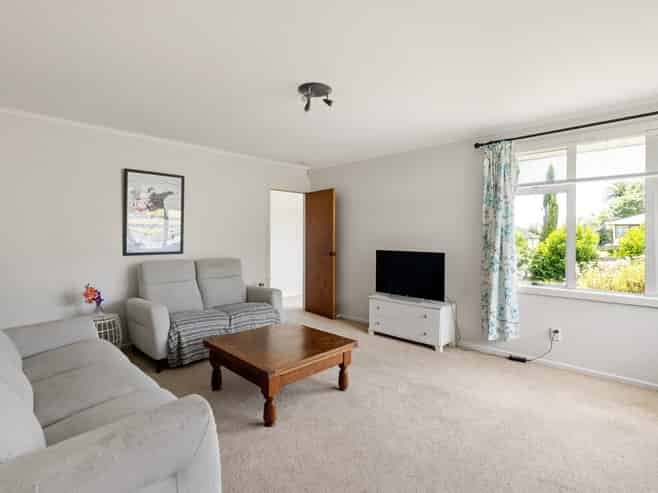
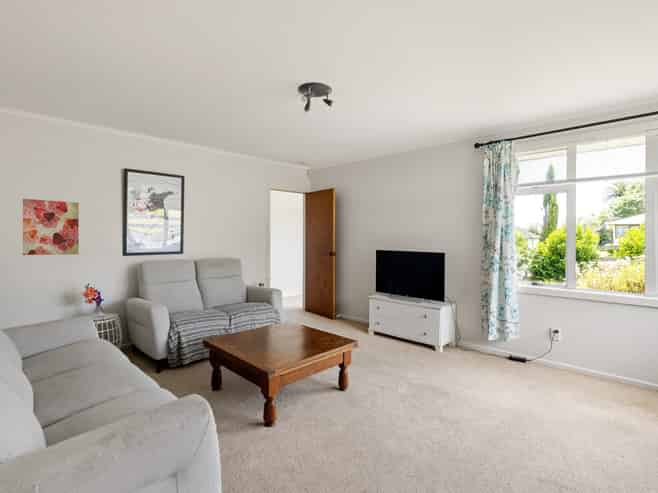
+ wall art (51, 227)
